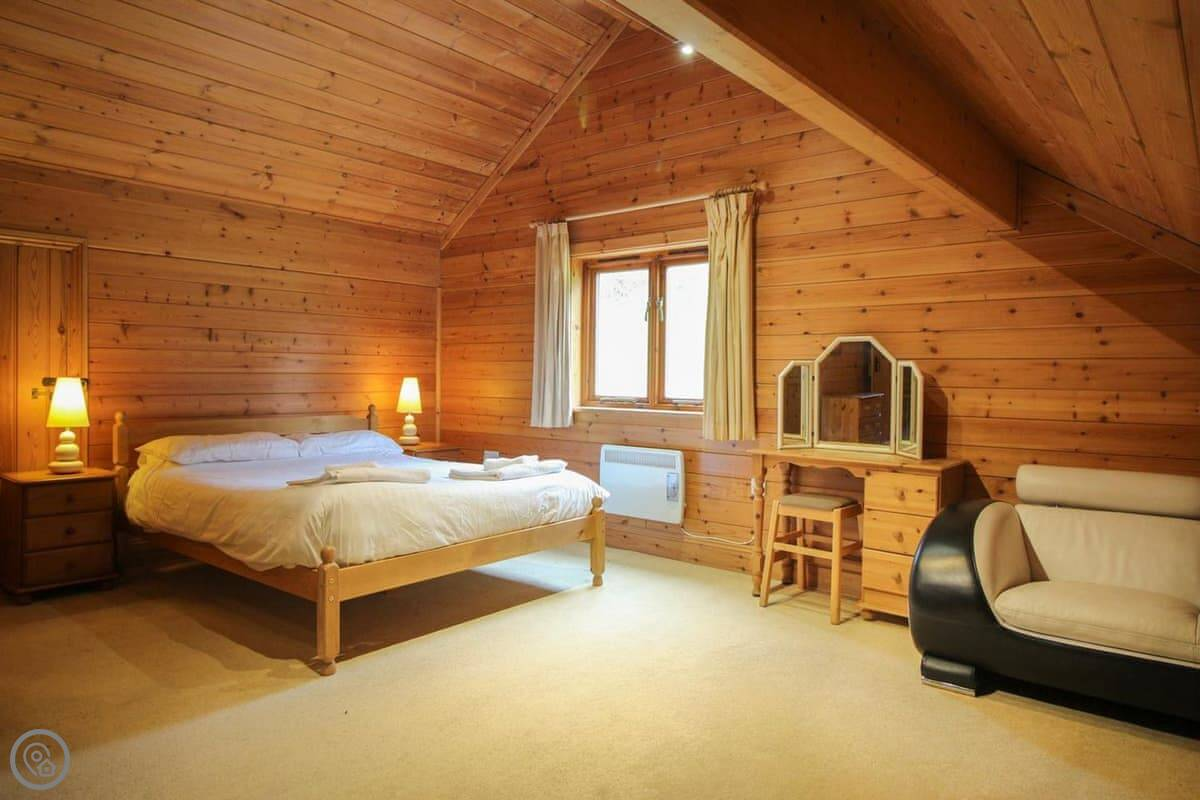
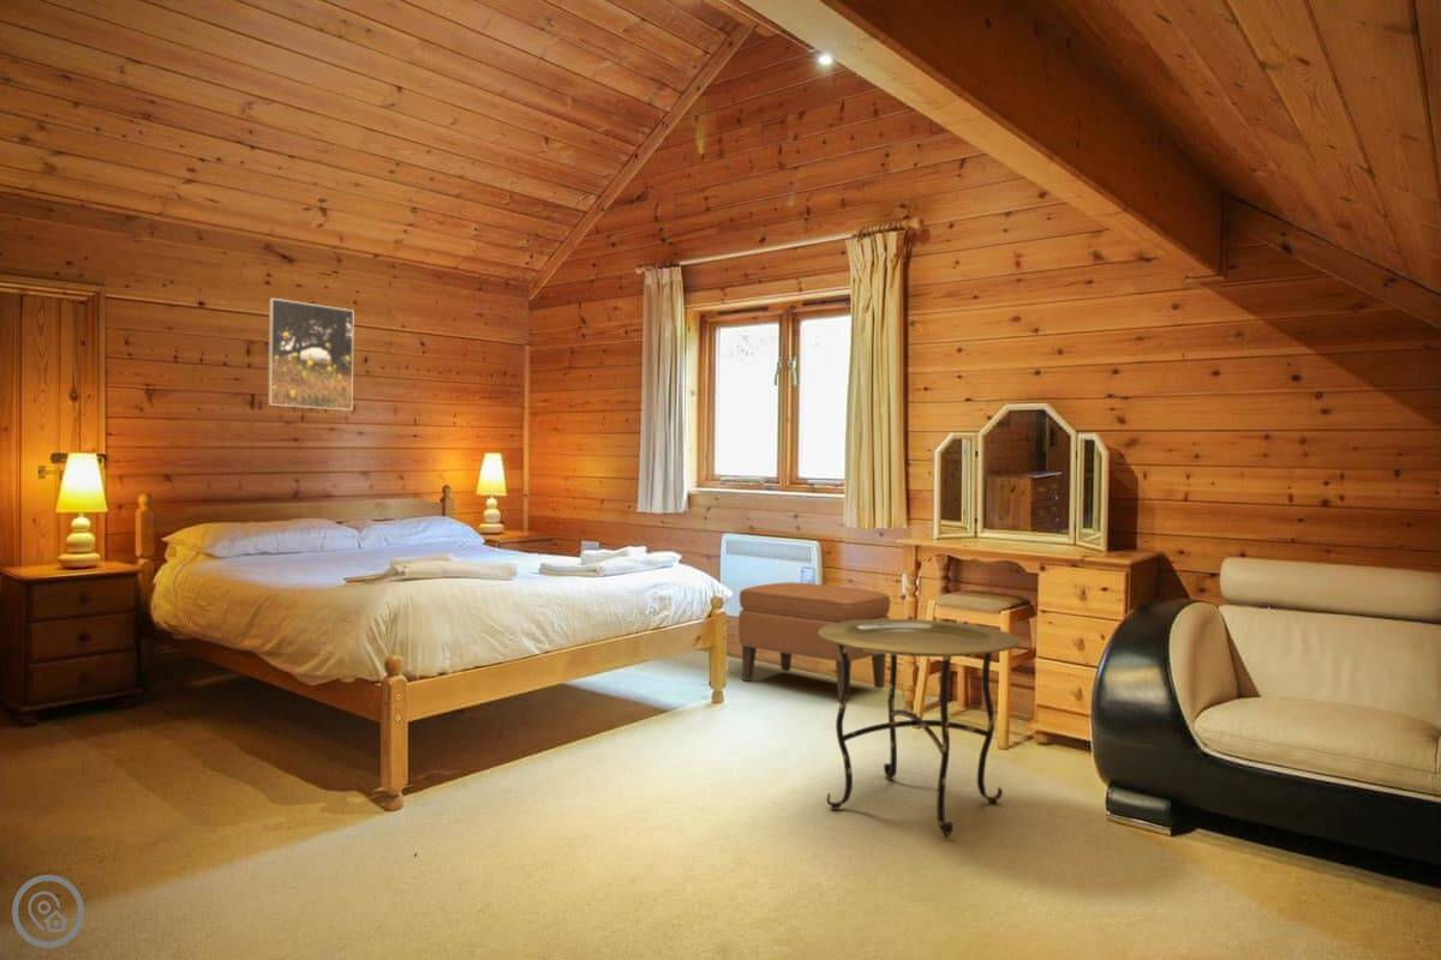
+ ottoman (813, 635)
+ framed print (311, 355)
+ side table (915, 719)
